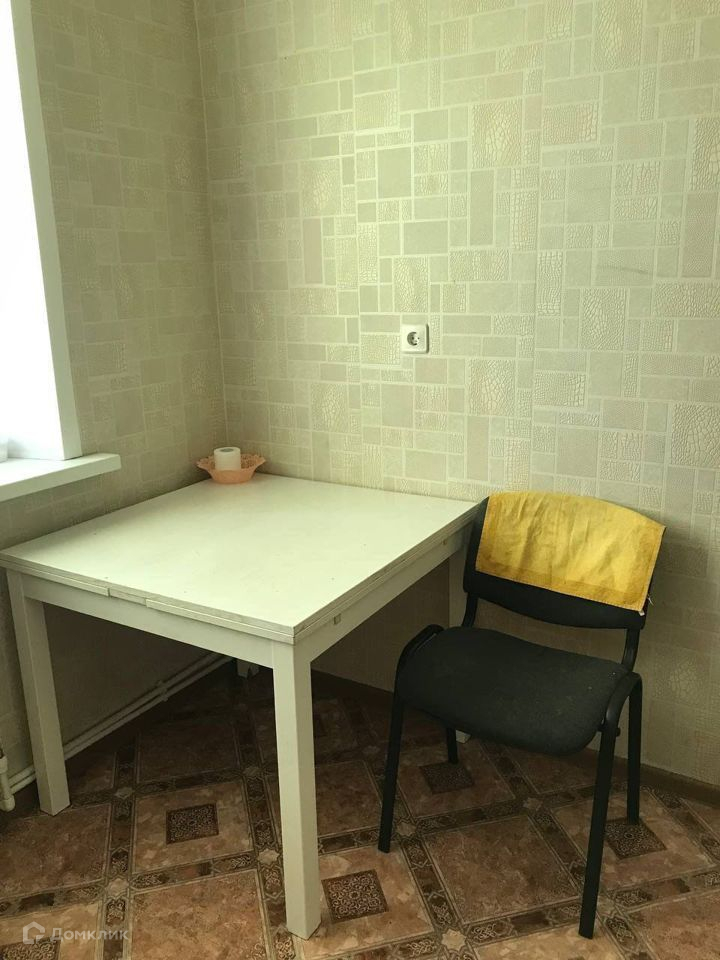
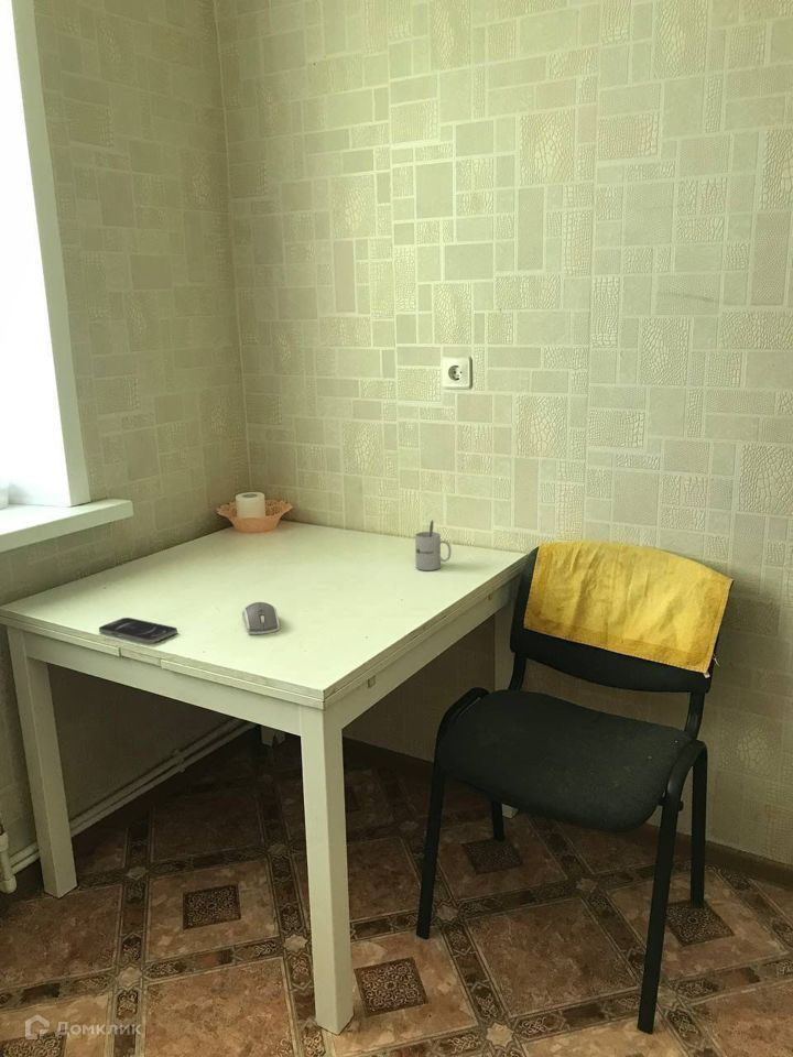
+ computer mouse (259, 613)
+ mug (433, 542)
+ smartphone (138, 630)
